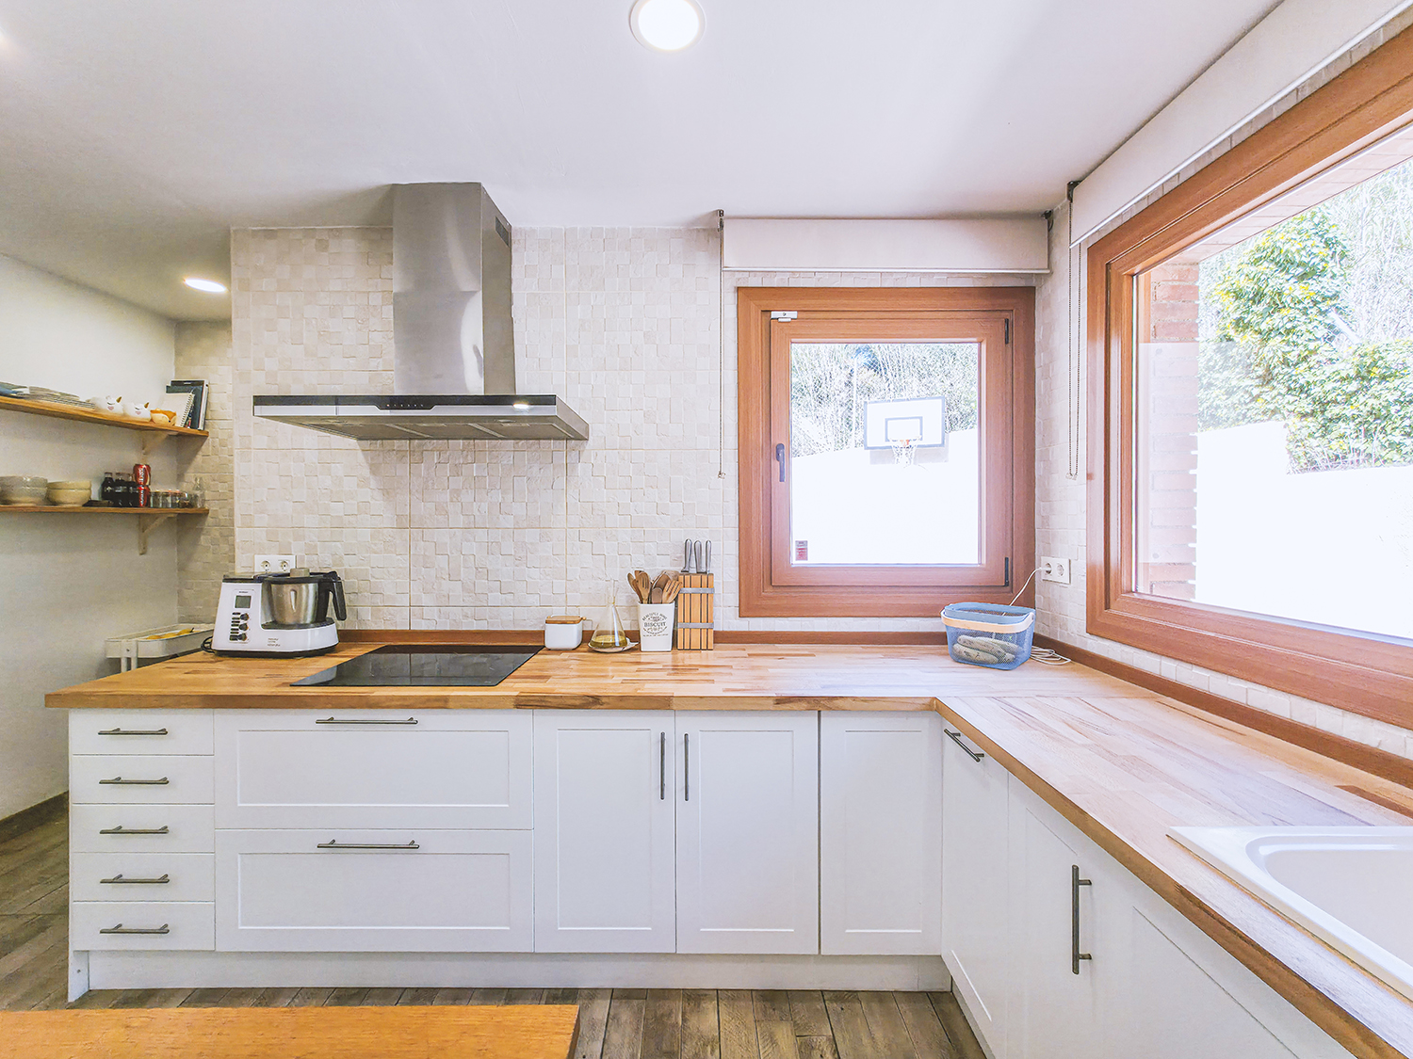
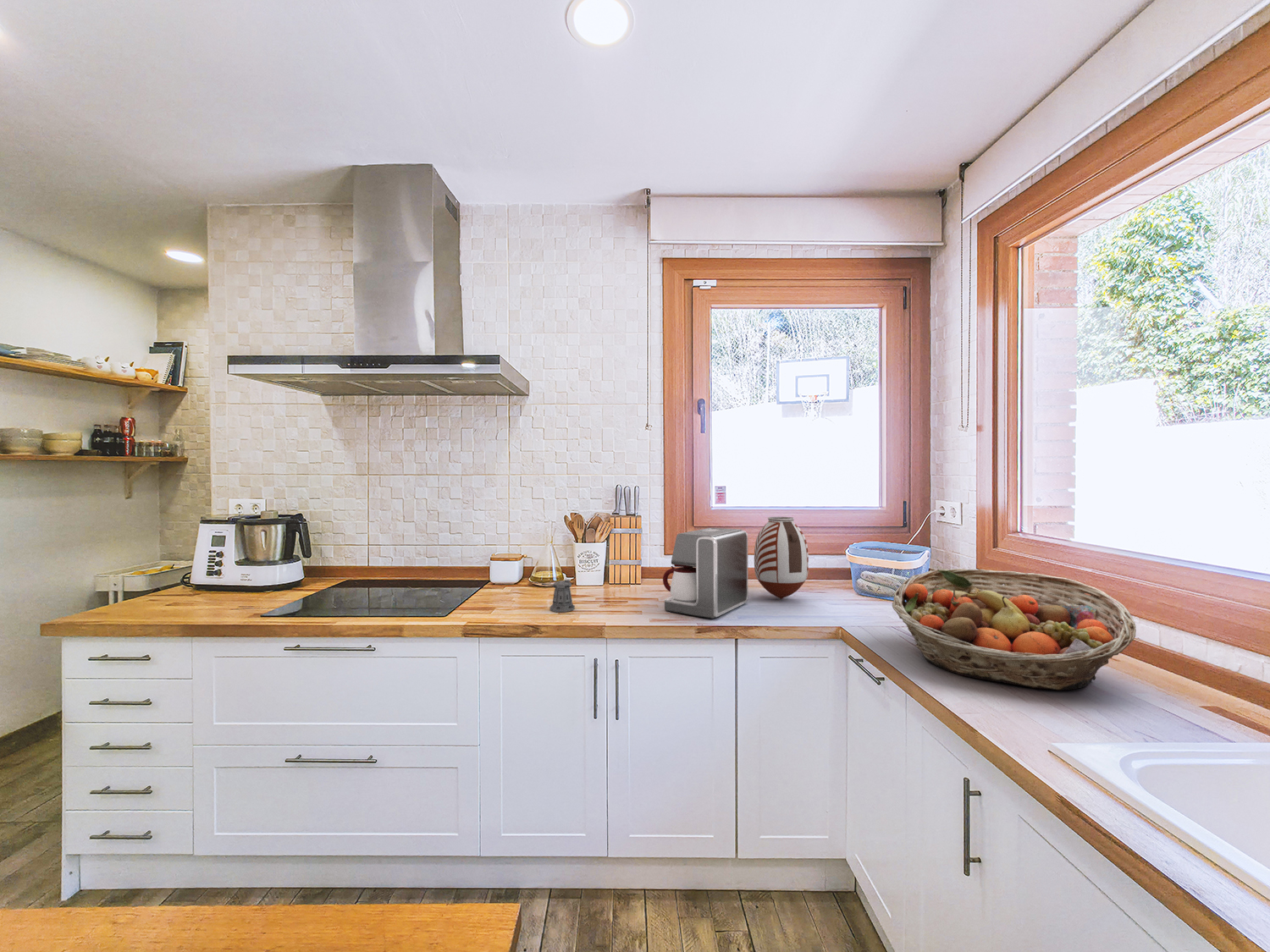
+ fruit basket (1002, 622)
+ coffee maker (708, 569)
+ vase (781, 558)
+ pepper shaker (560, 594)
